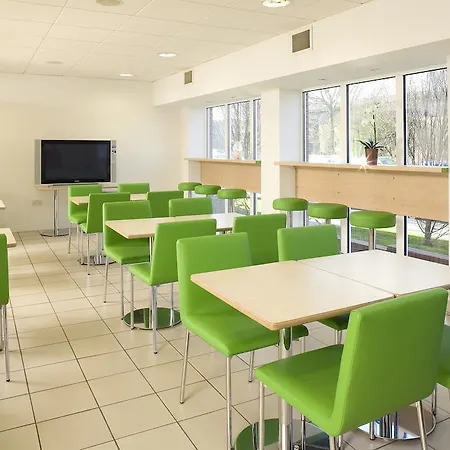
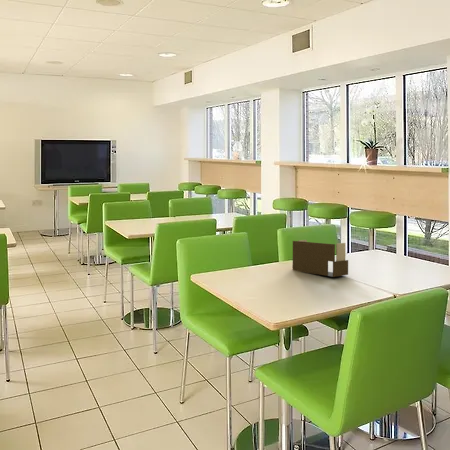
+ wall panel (319, 257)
